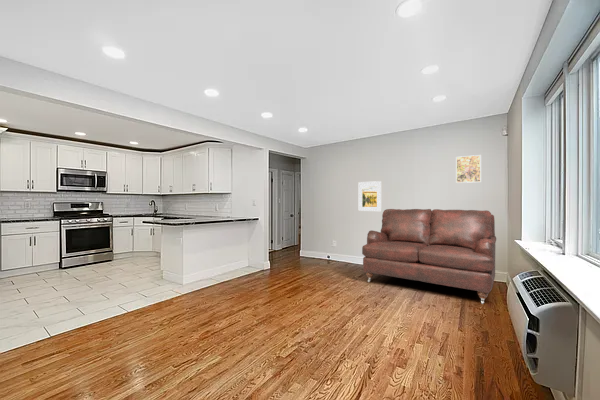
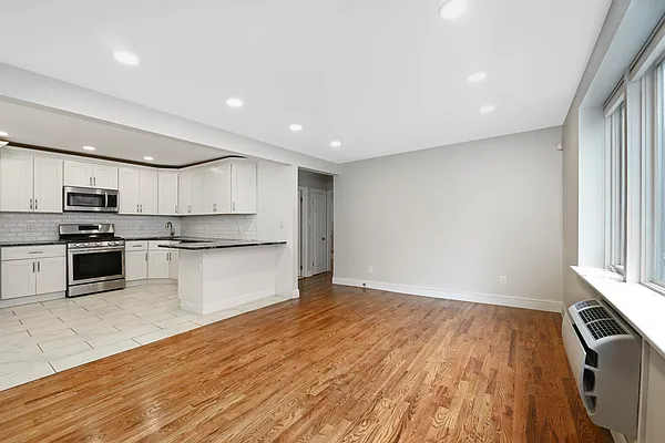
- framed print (369, 196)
- sofa (428, 246)
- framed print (468, 169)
